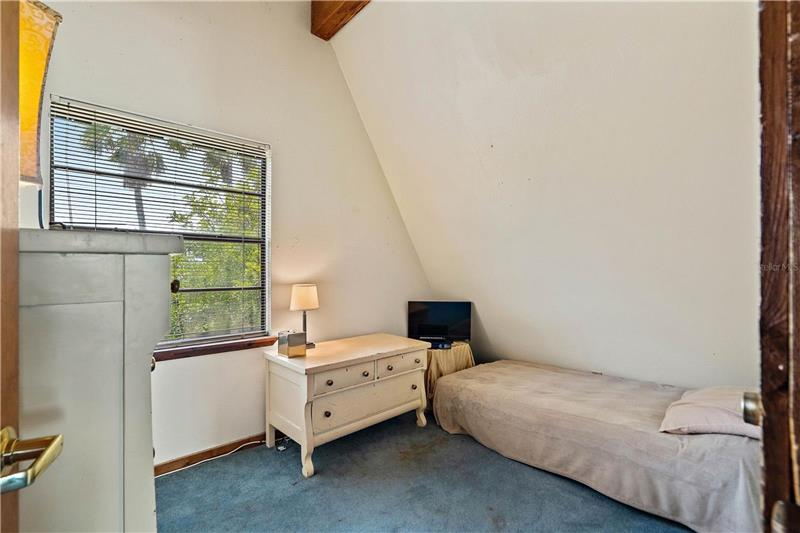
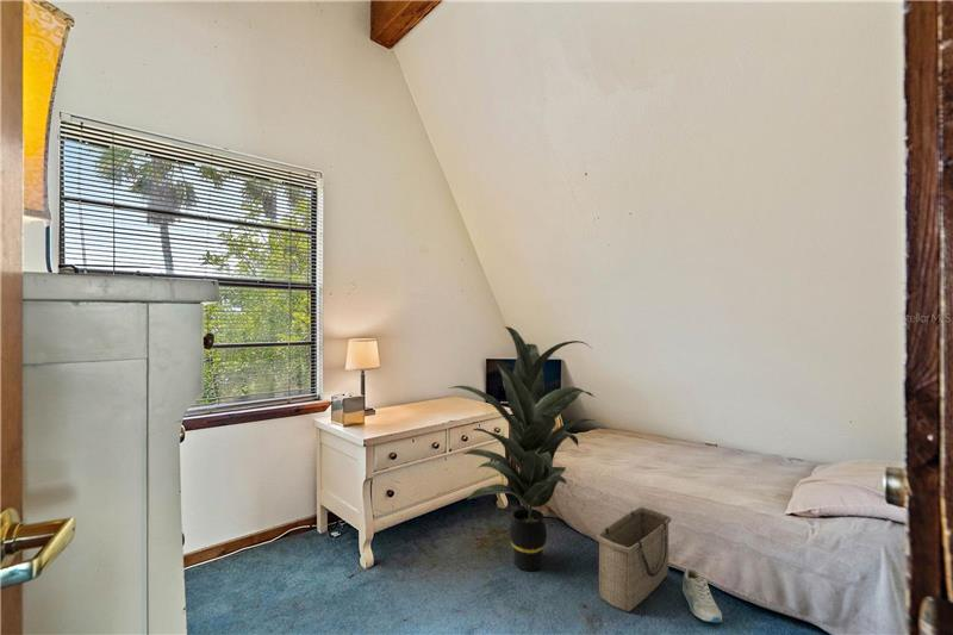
+ sneaker (700, 594)
+ basket (635, 555)
+ indoor plant (525, 442)
